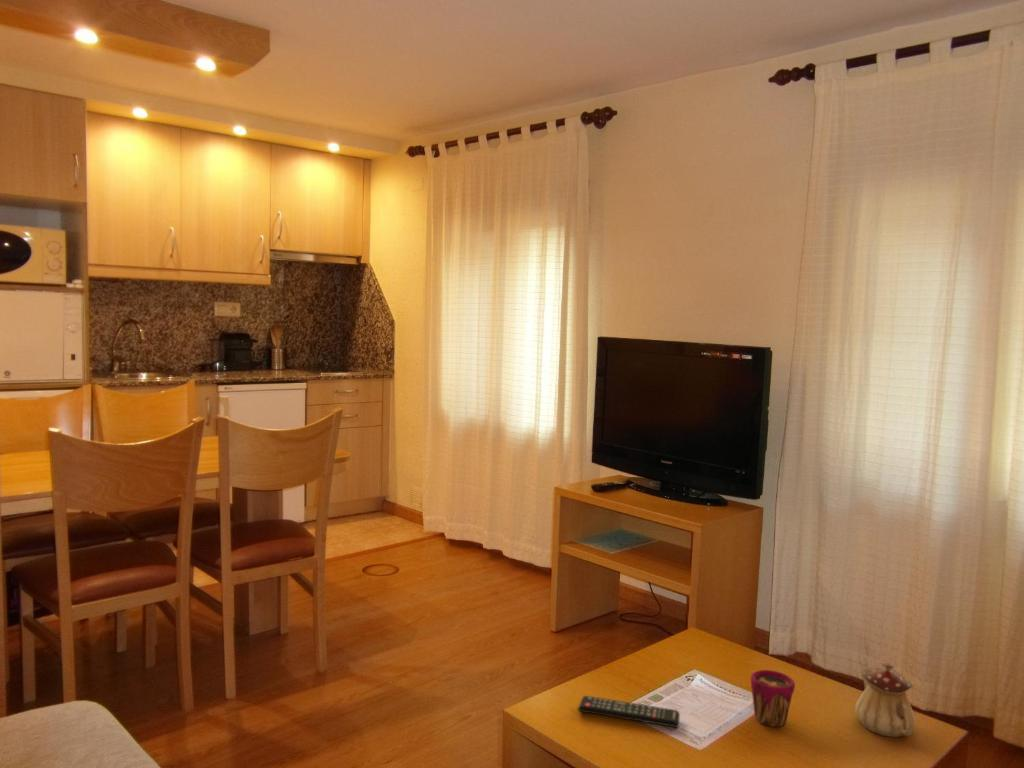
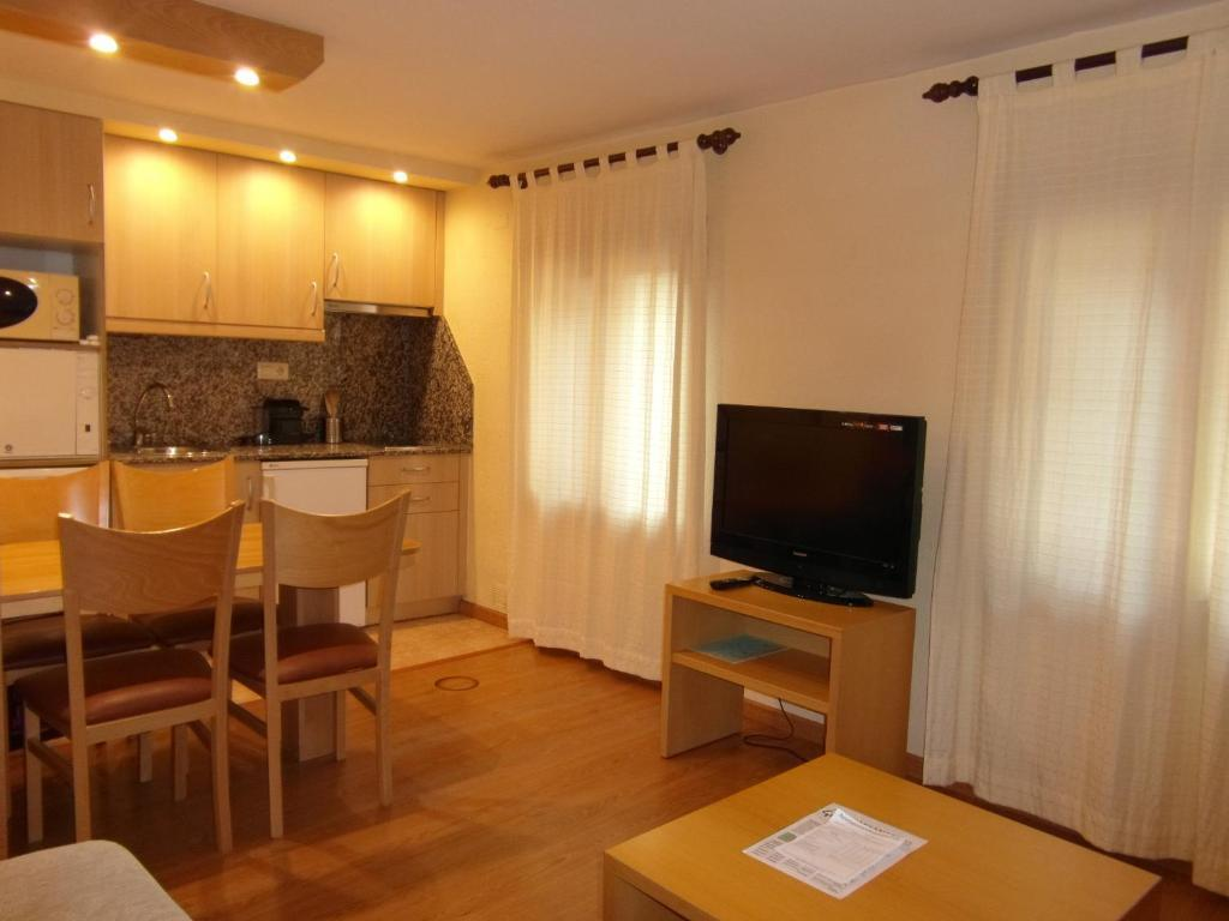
- cup (773, 702)
- remote control (628, 712)
- teapot (888, 696)
